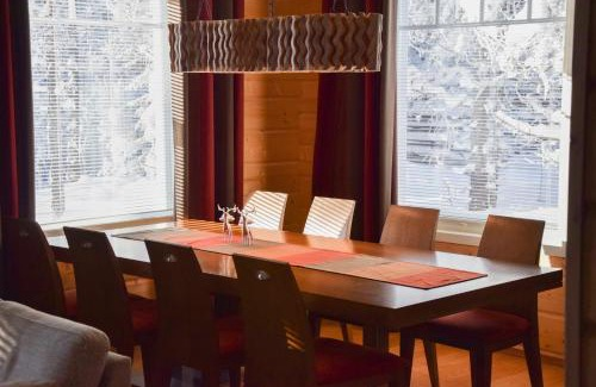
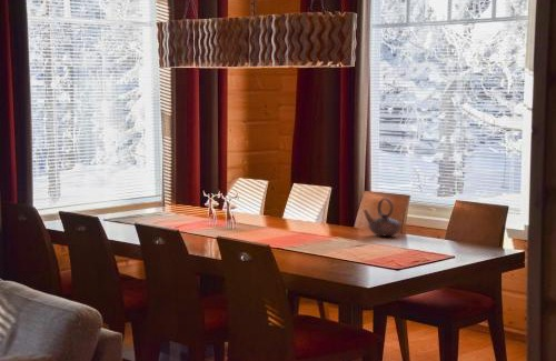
+ teapot (380, 218)
